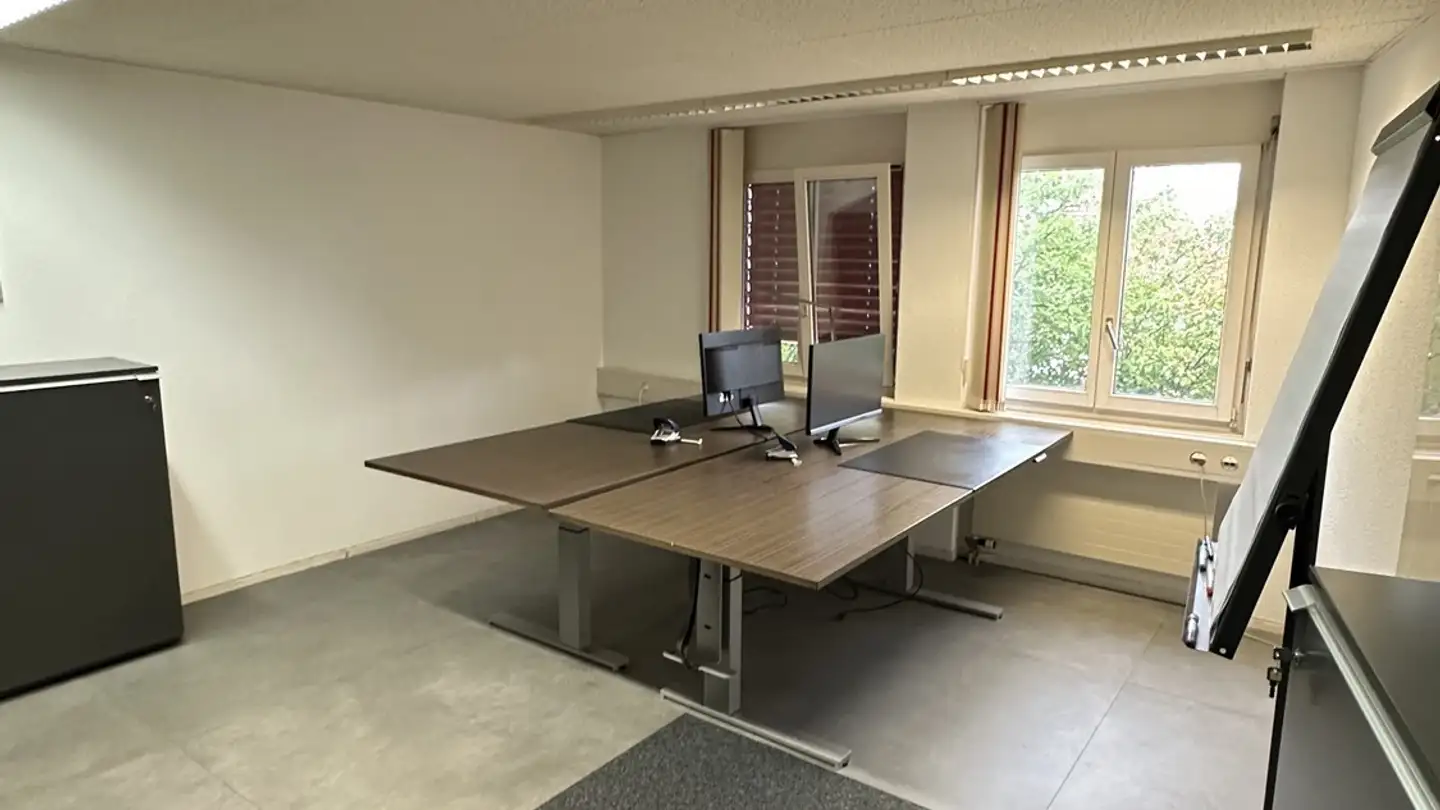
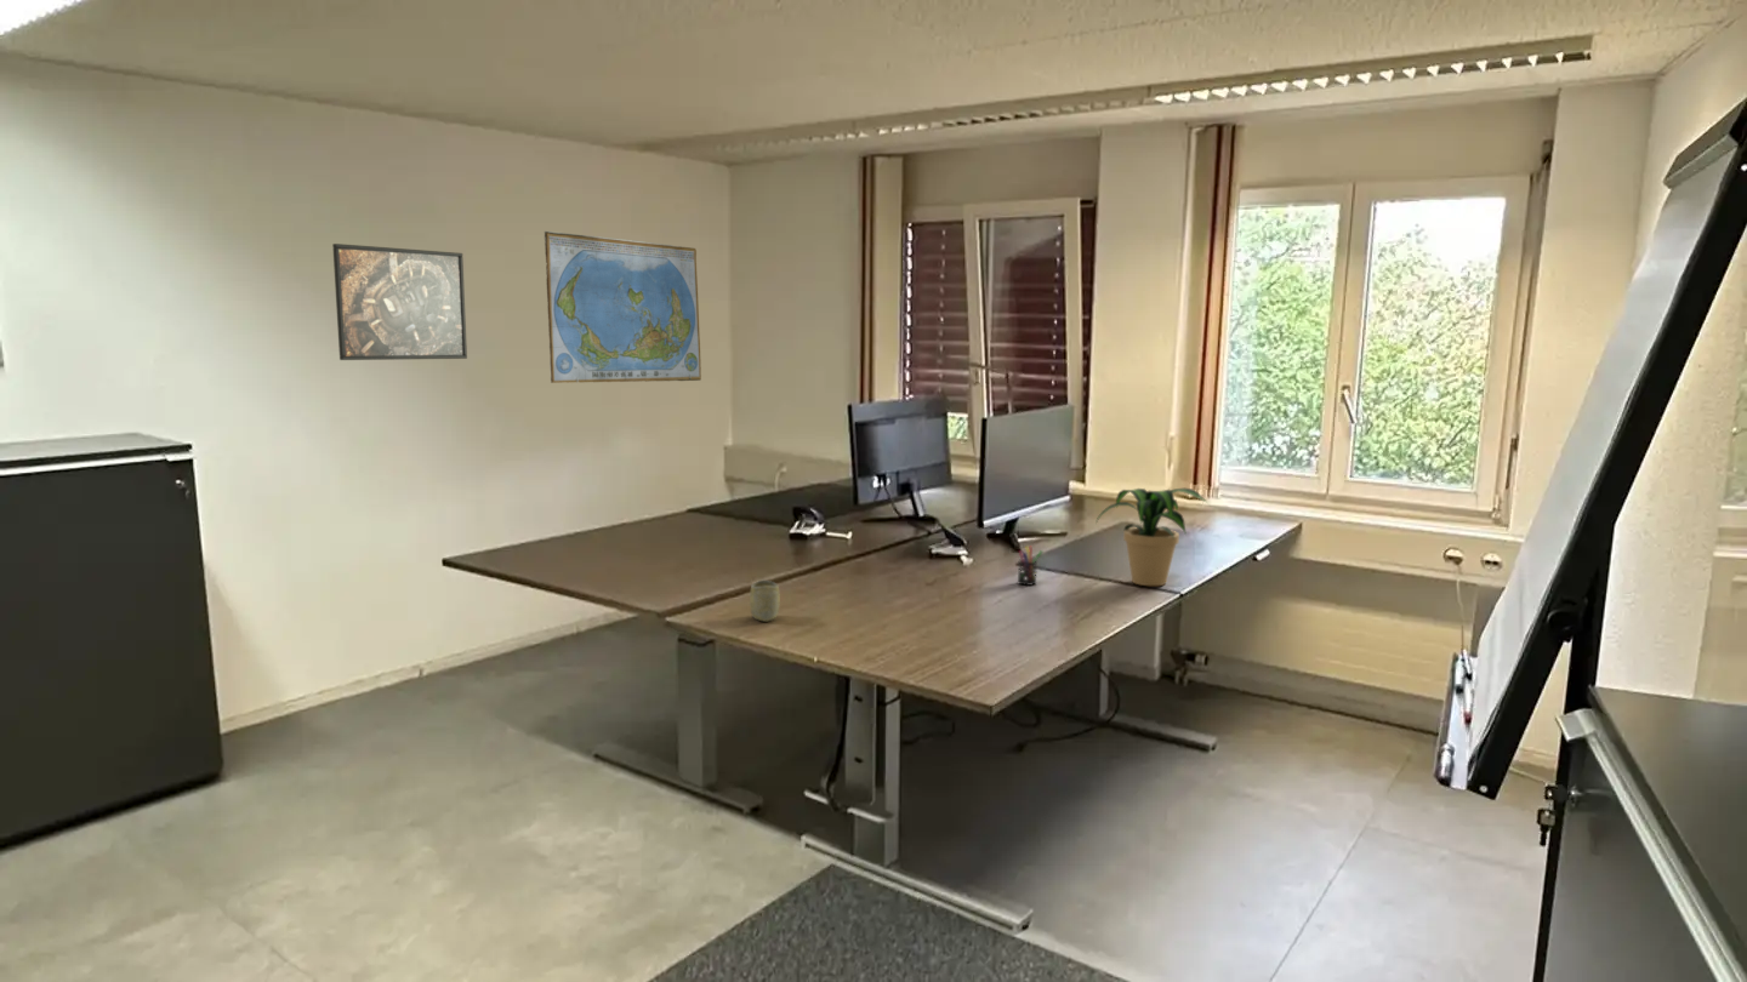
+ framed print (403, 304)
+ potted plant (1151, 535)
+ pen holder (1030, 564)
+ cup (764, 600)
+ world map (628, 312)
